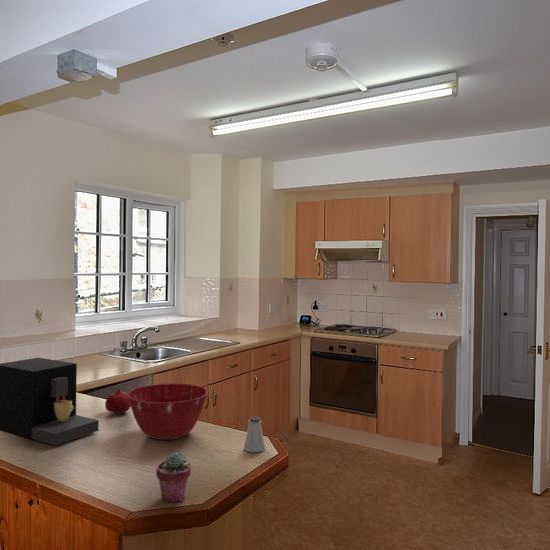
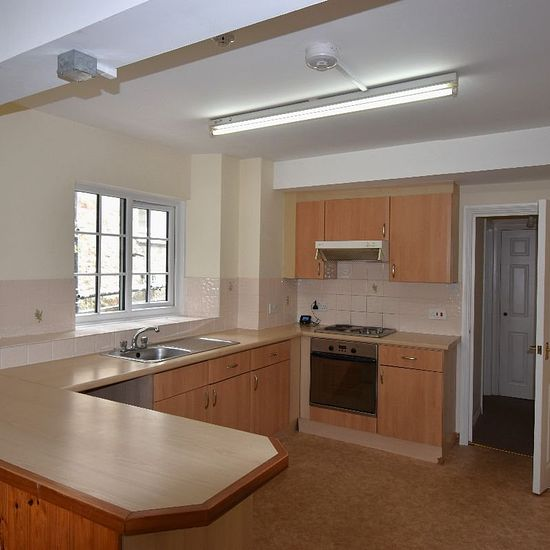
- fruit (118, 400)
- potted succulent (173, 475)
- mixing bowl (167, 412)
- saltshaker (254, 433)
- coffee maker (45, 398)
